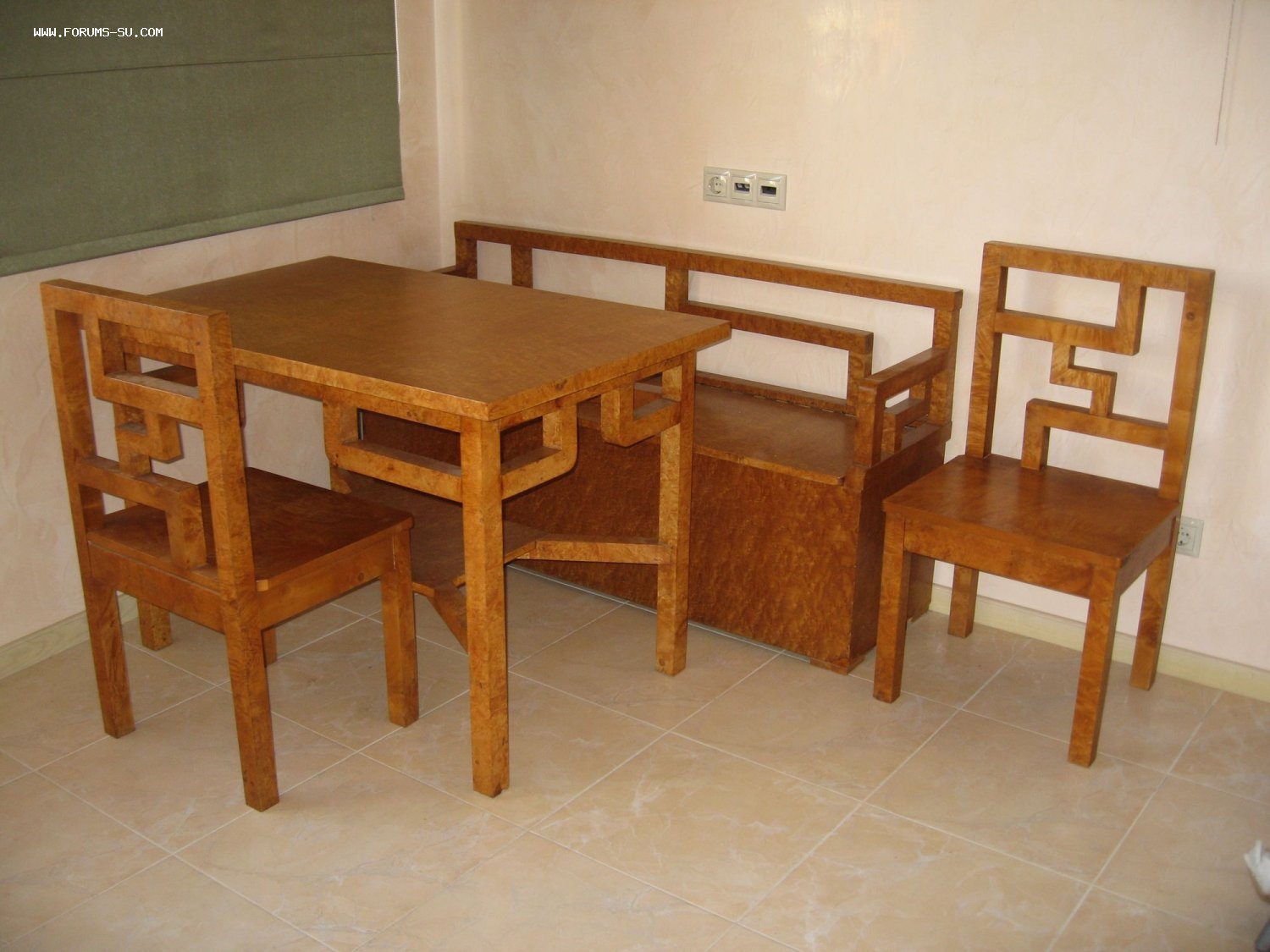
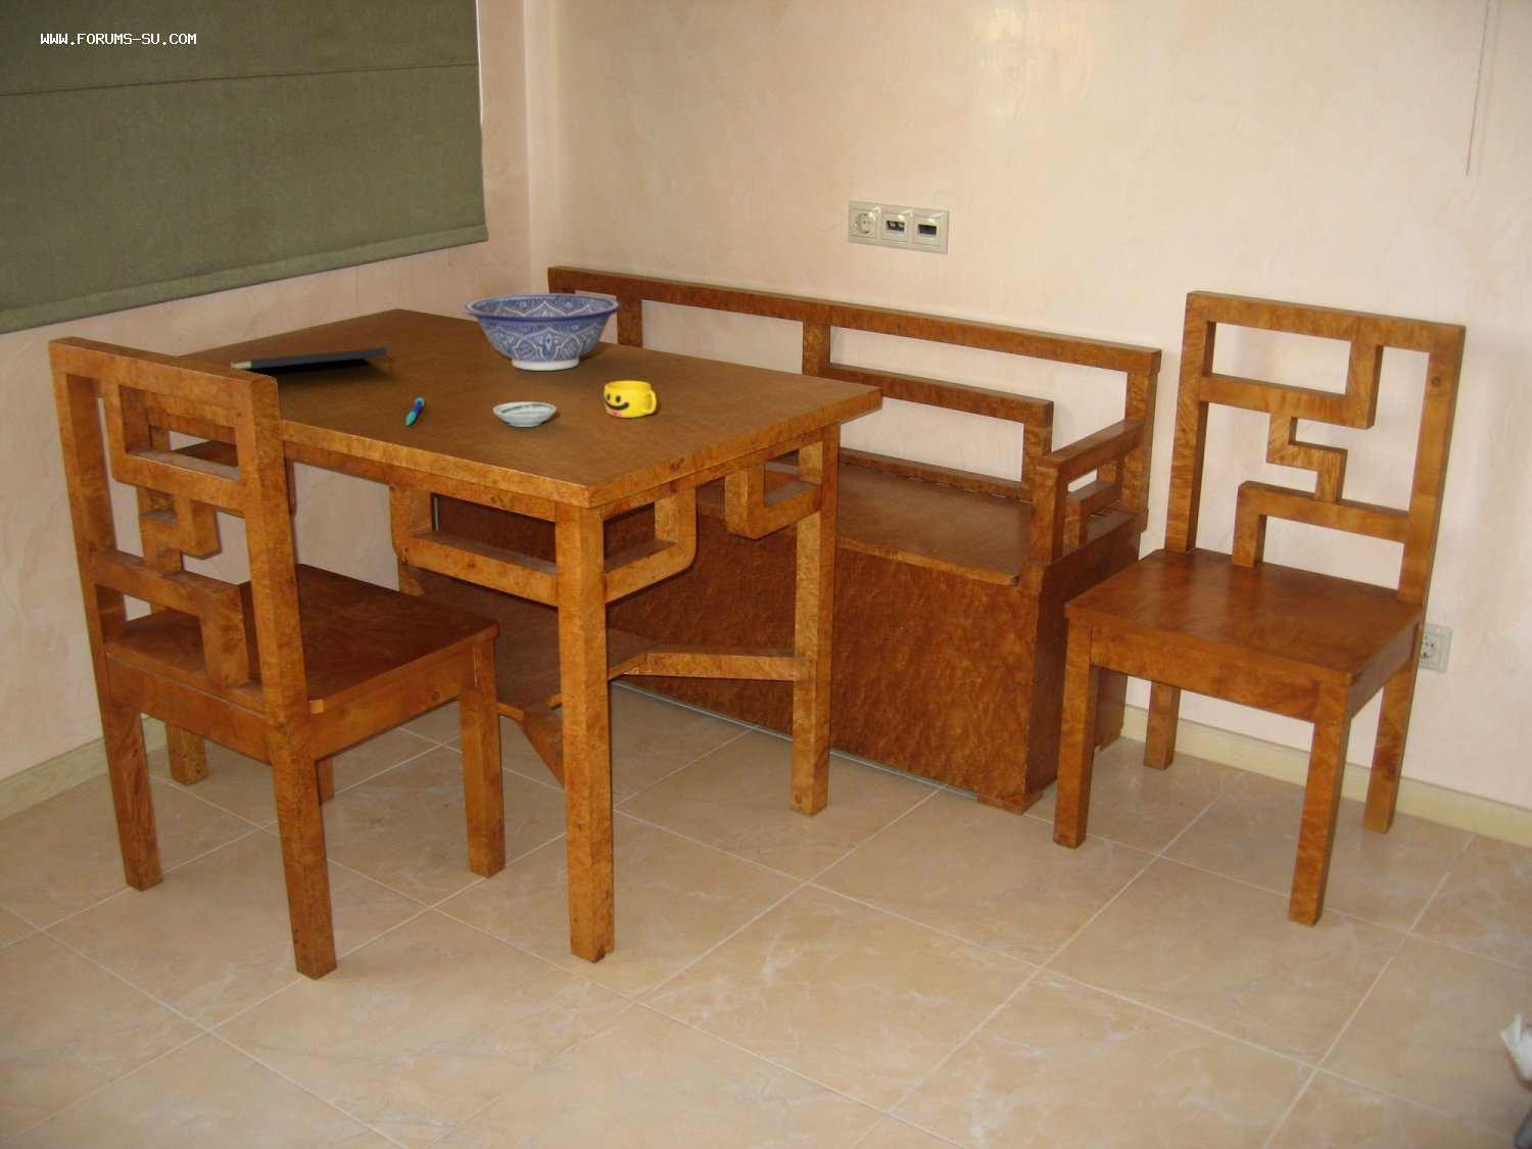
+ saucer (525, 415)
+ notepad (308, 358)
+ cup (633, 399)
+ pen (414, 410)
+ decorative bowl (544, 334)
